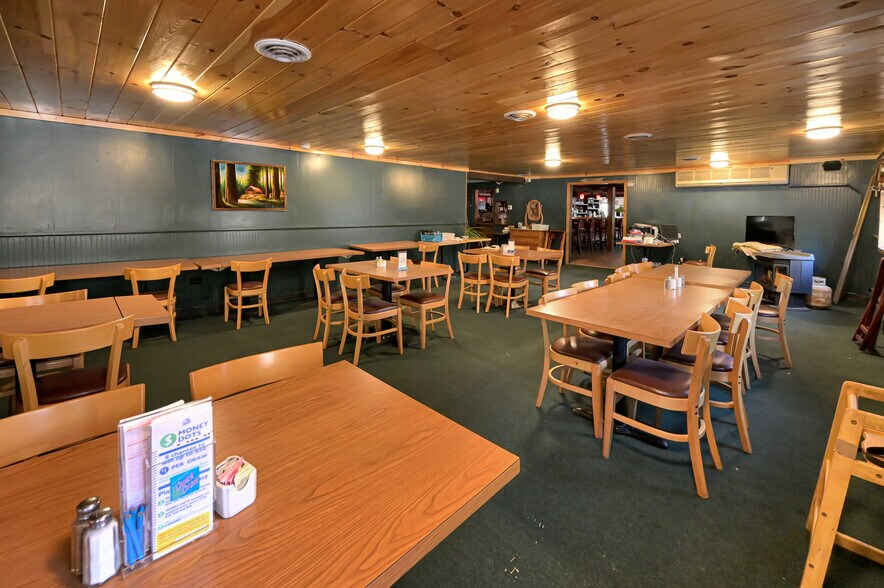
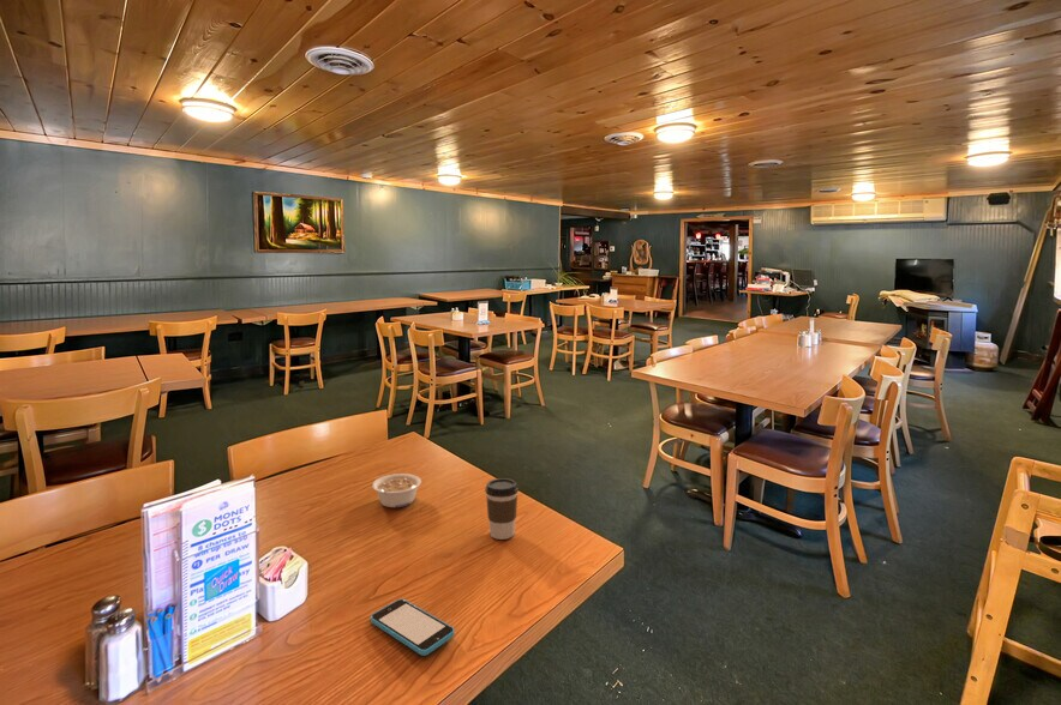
+ smartphone (412, 625)
+ legume (397, 490)
+ coffee cup (502, 508)
